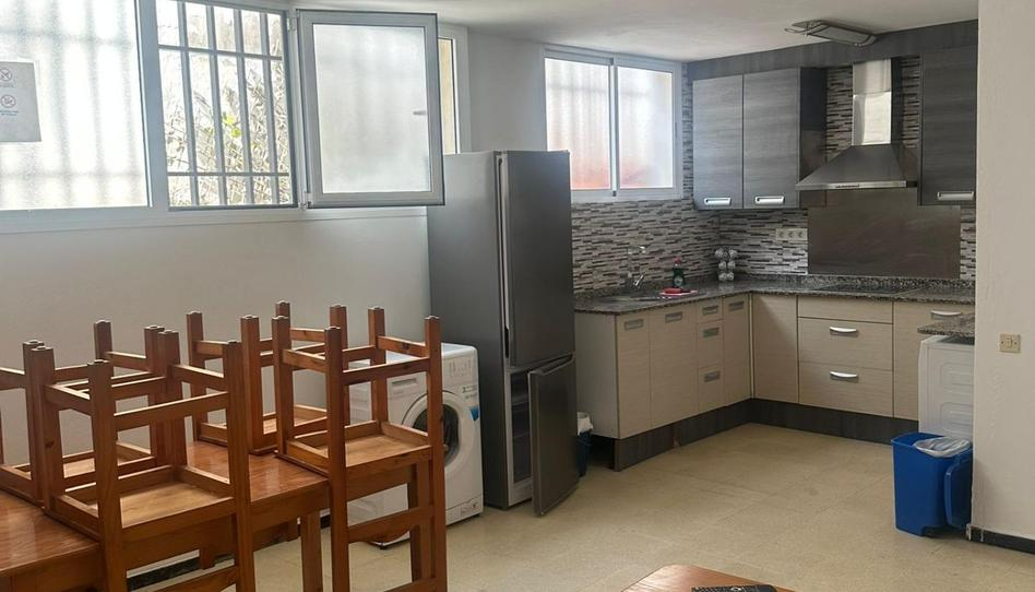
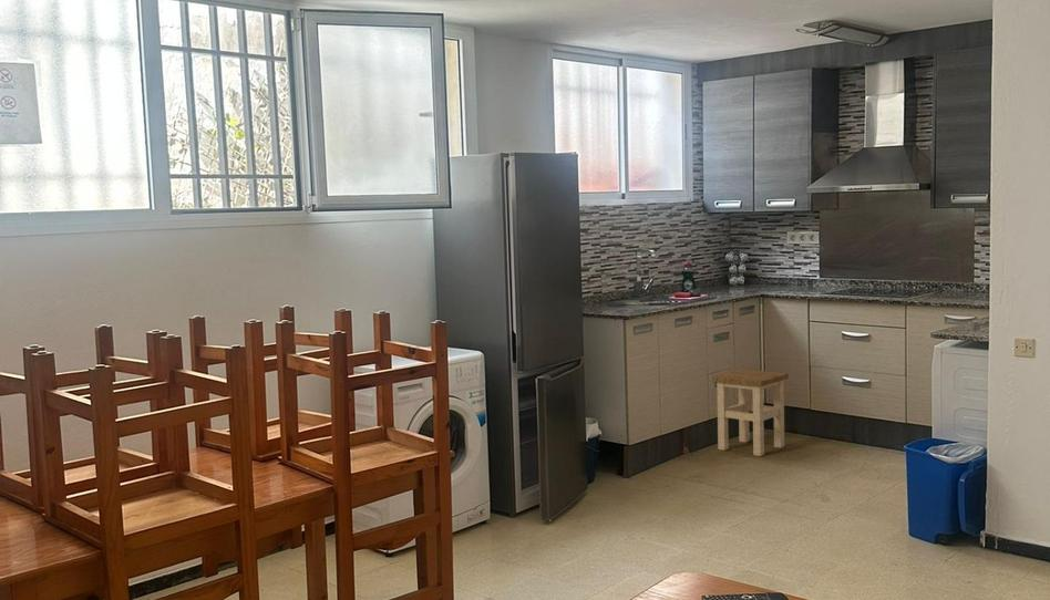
+ stool (750, 410)
